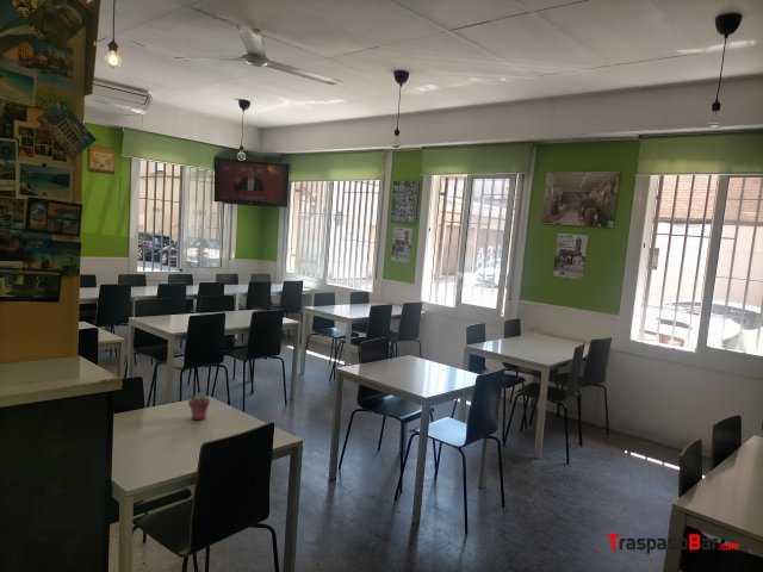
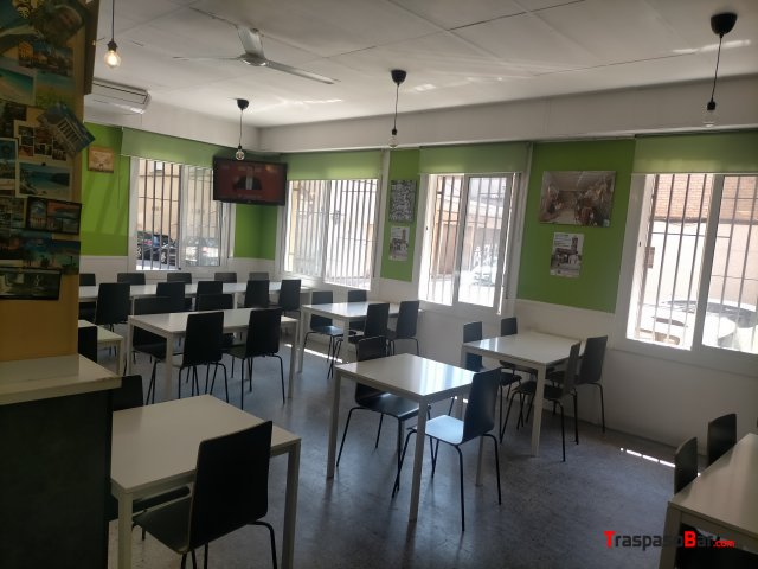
- potted succulent (199, 404)
